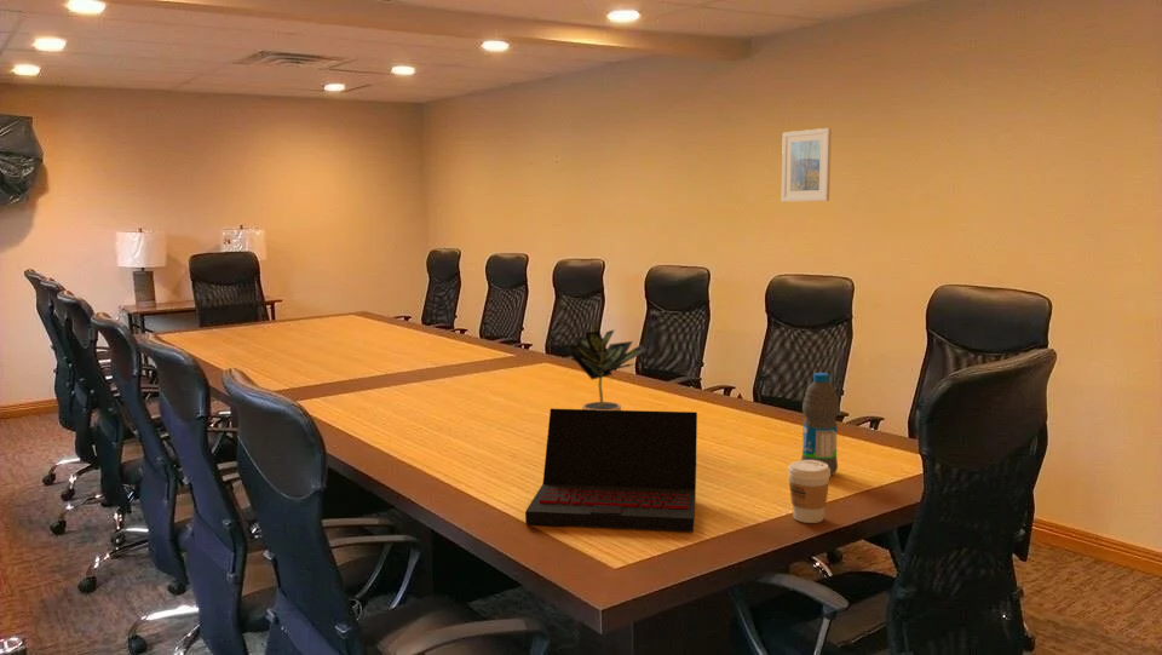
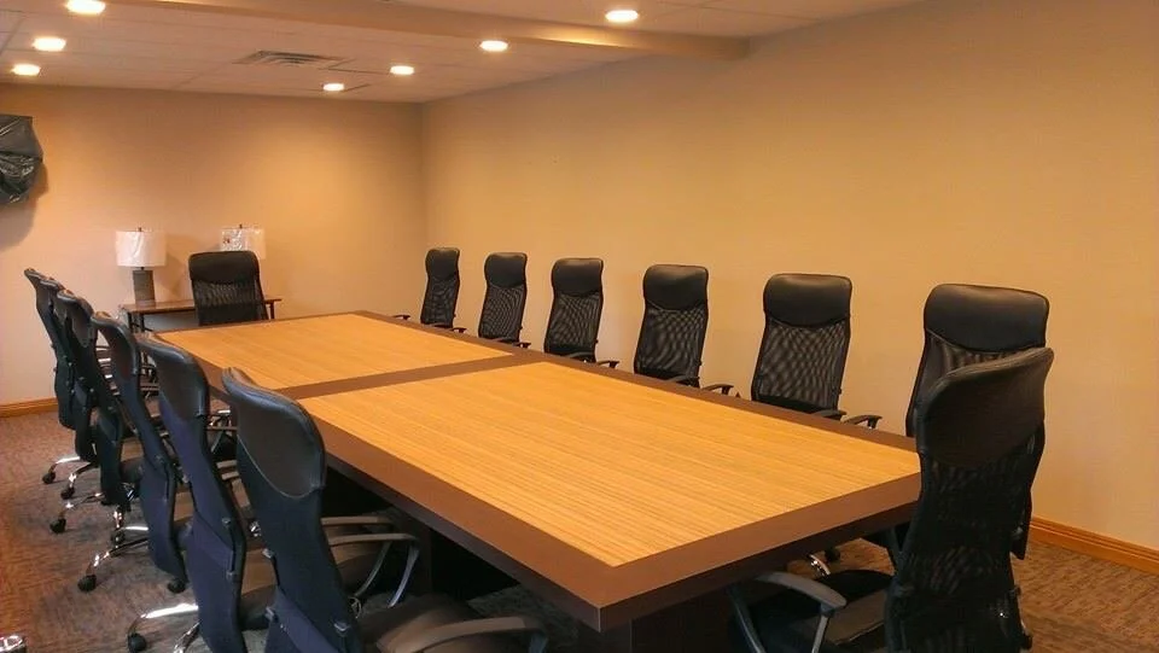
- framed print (805, 166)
- coffee cup (809, 490)
- laptop (616, 464)
- potted plant (600, 380)
- water bottle (819, 423)
